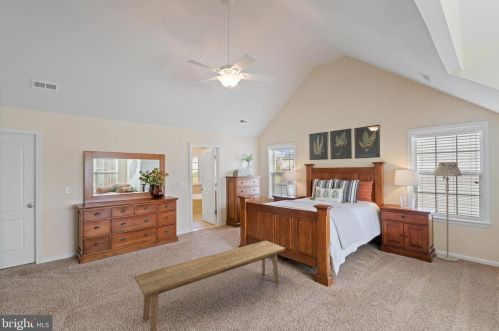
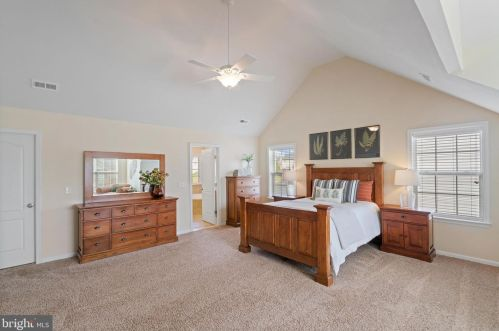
- floor lamp (447, 210)
- bench (217, 274)
